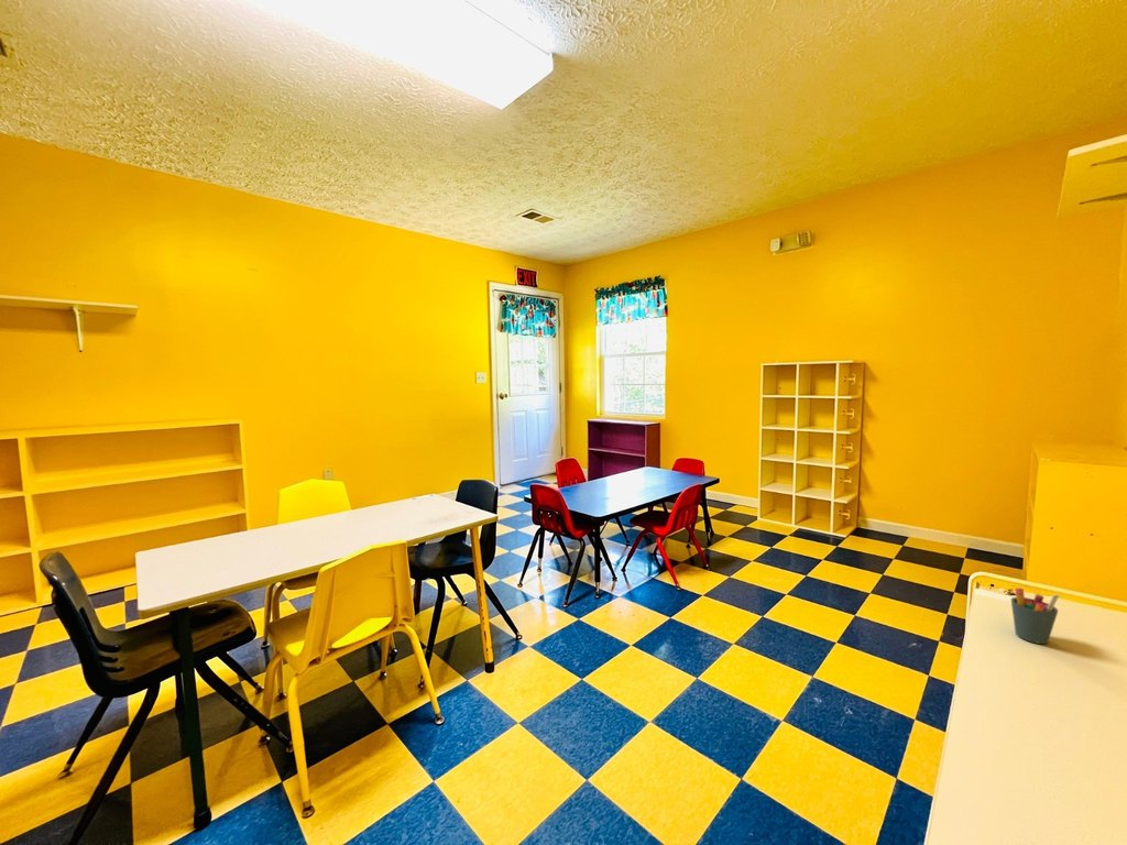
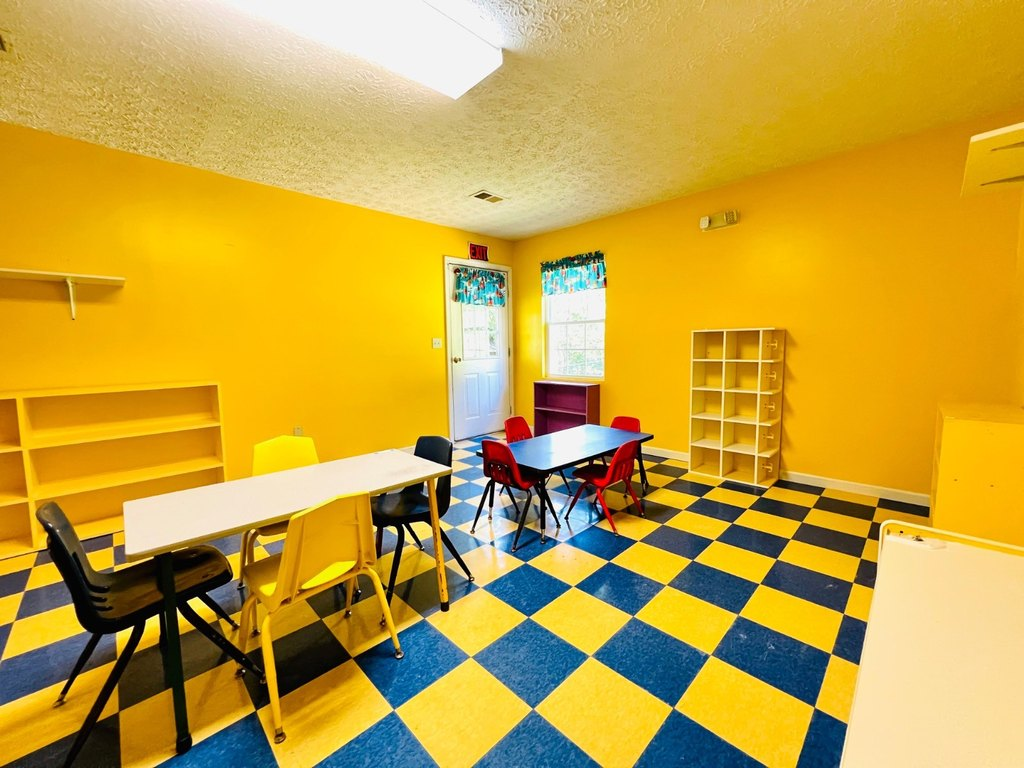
- pen holder (1032, 612)
